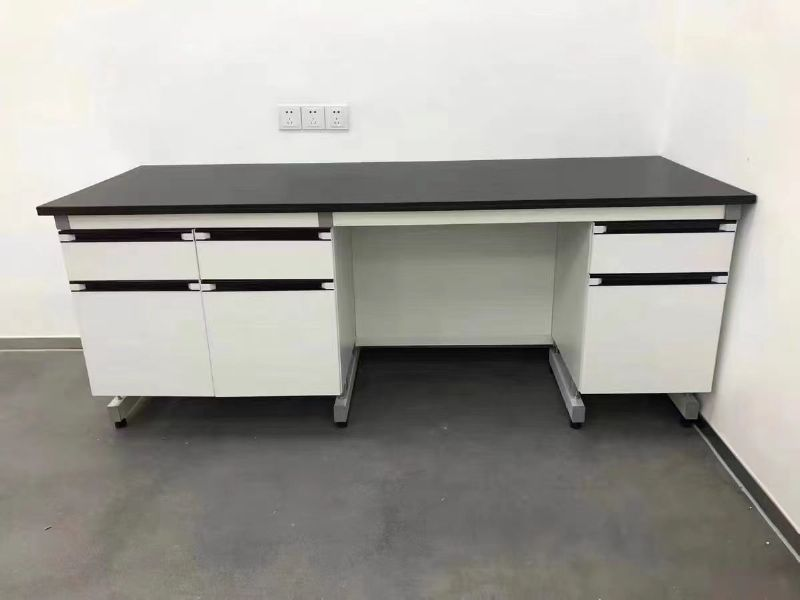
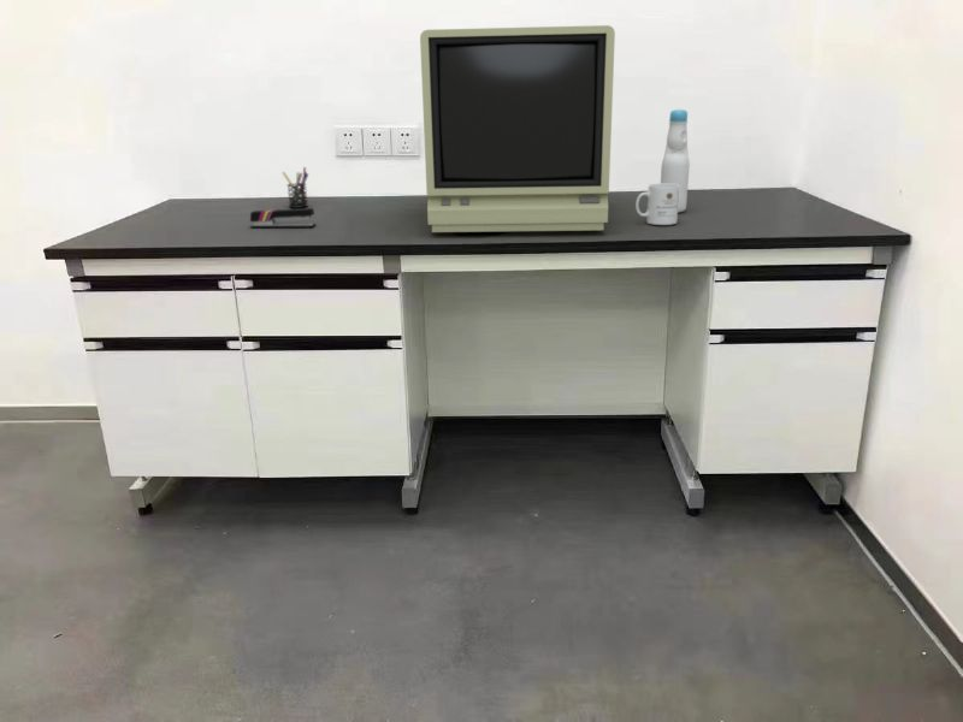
+ monitor (516, 130)
+ bottle (675, 160)
+ mug (656, 203)
+ stapler (282, 217)
+ pen holder (297, 187)
